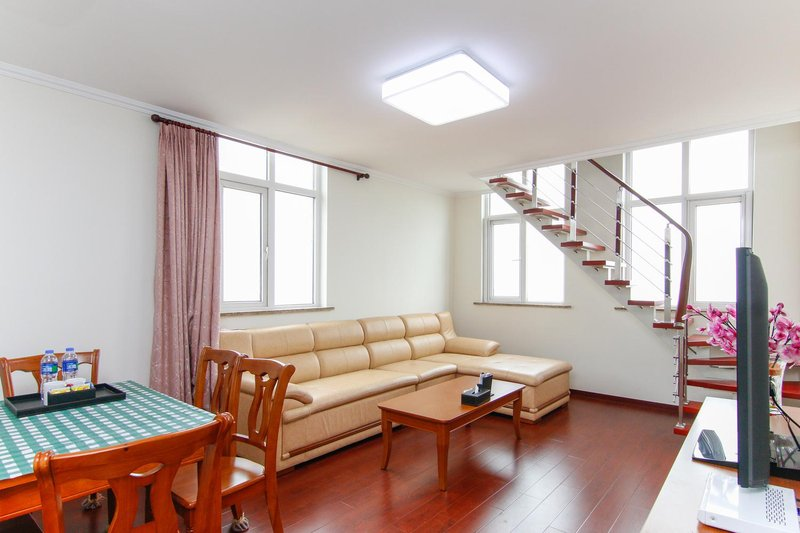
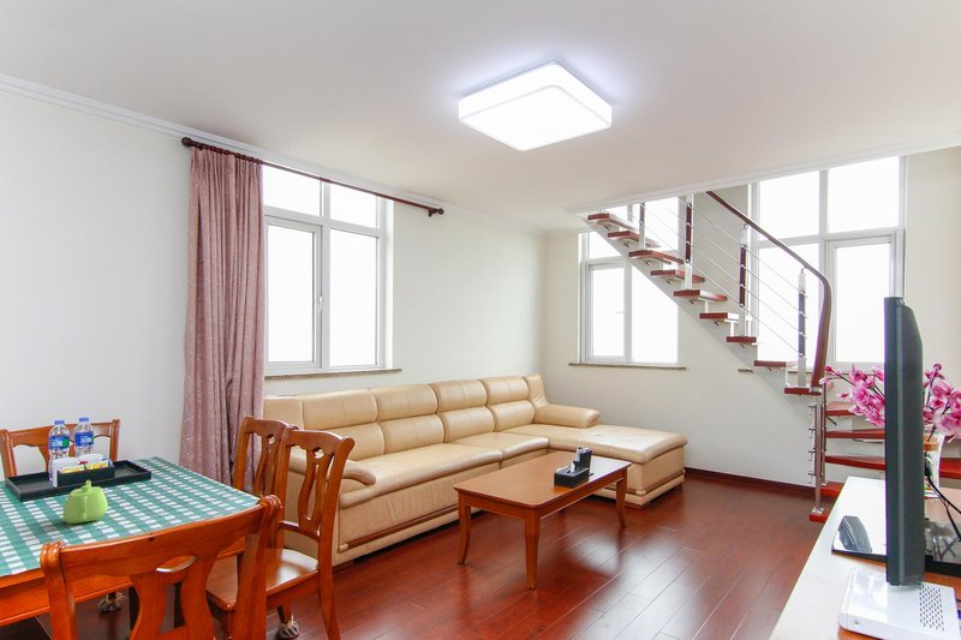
+ teapot (85, 501)
